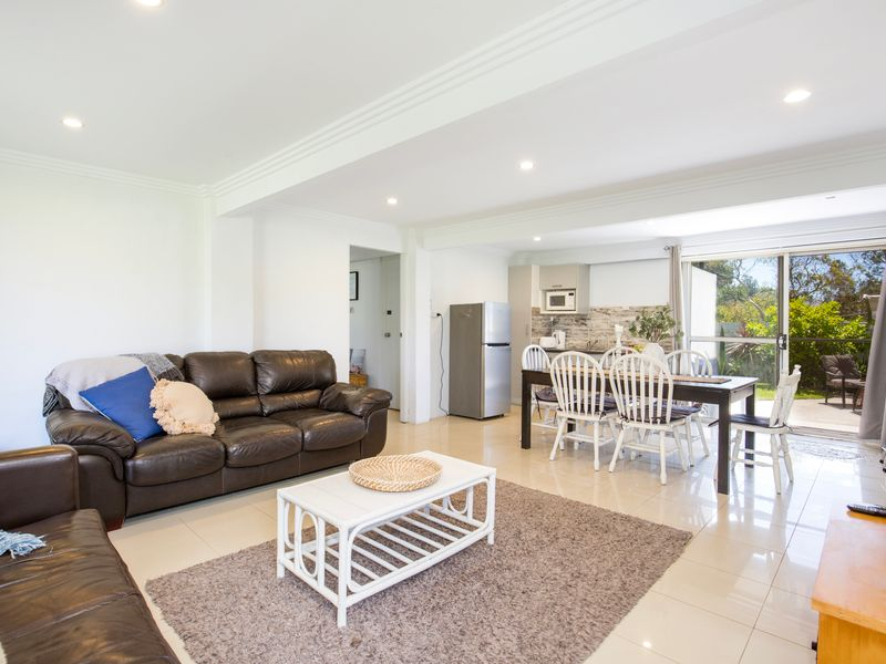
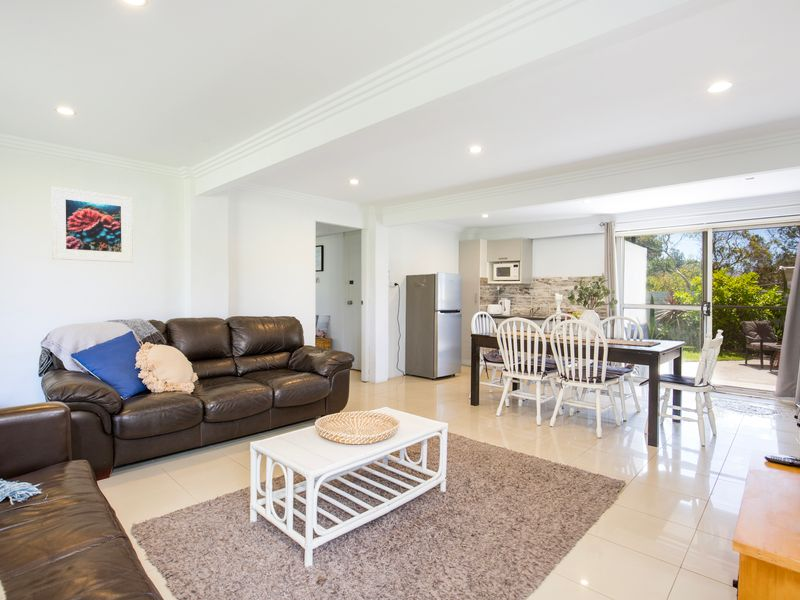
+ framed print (94, 226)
